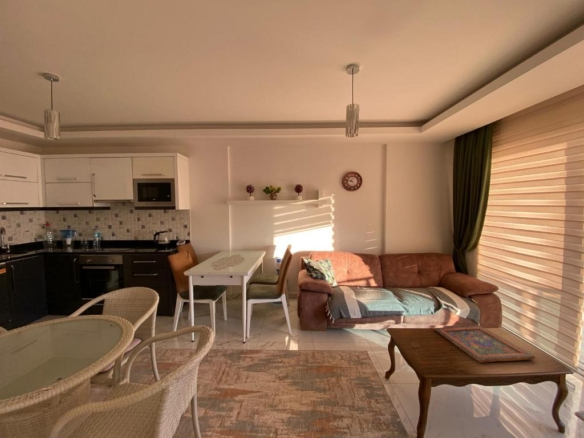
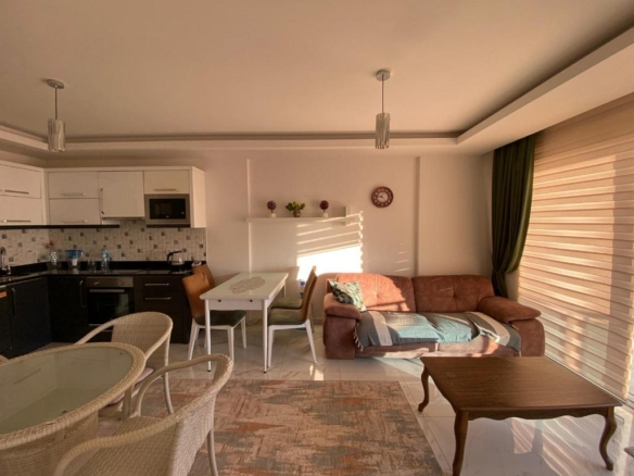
- painted panel (479, 341)
